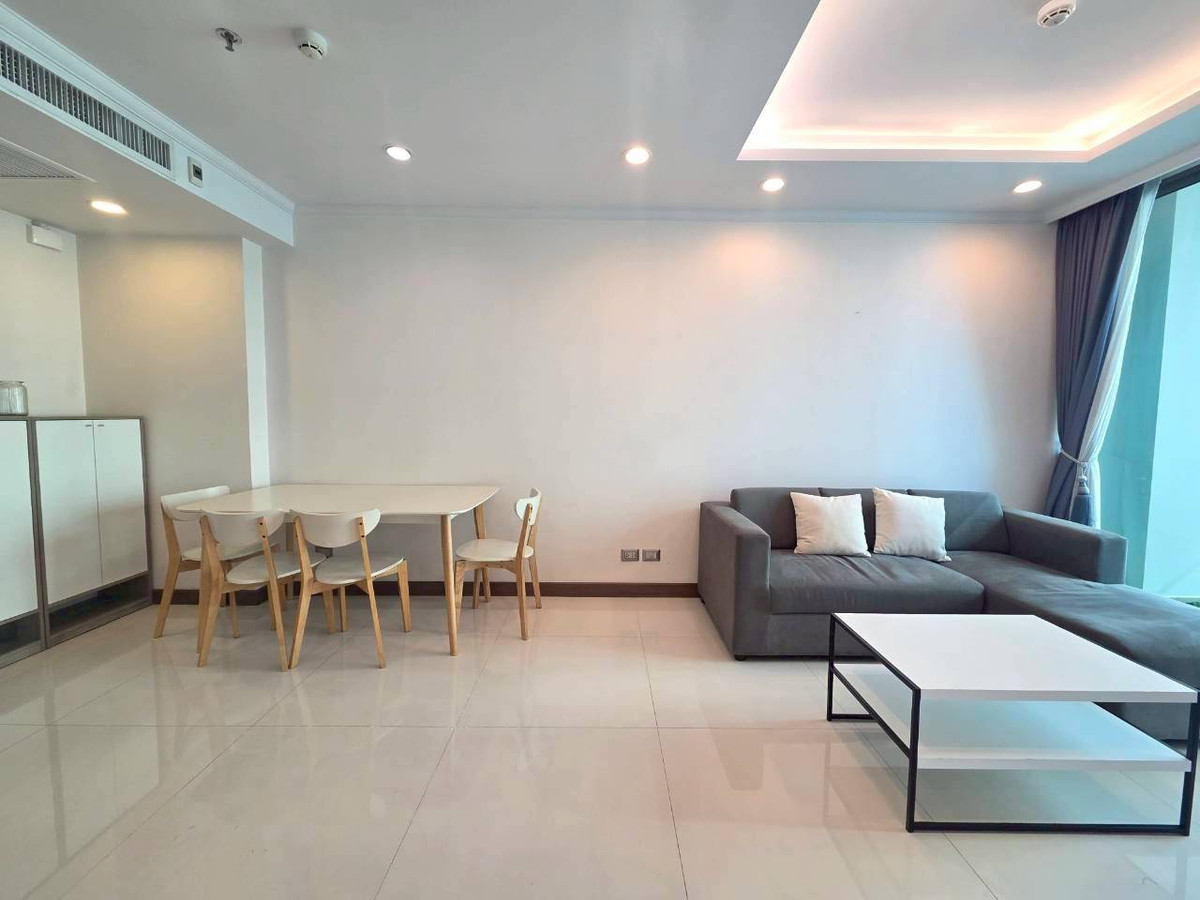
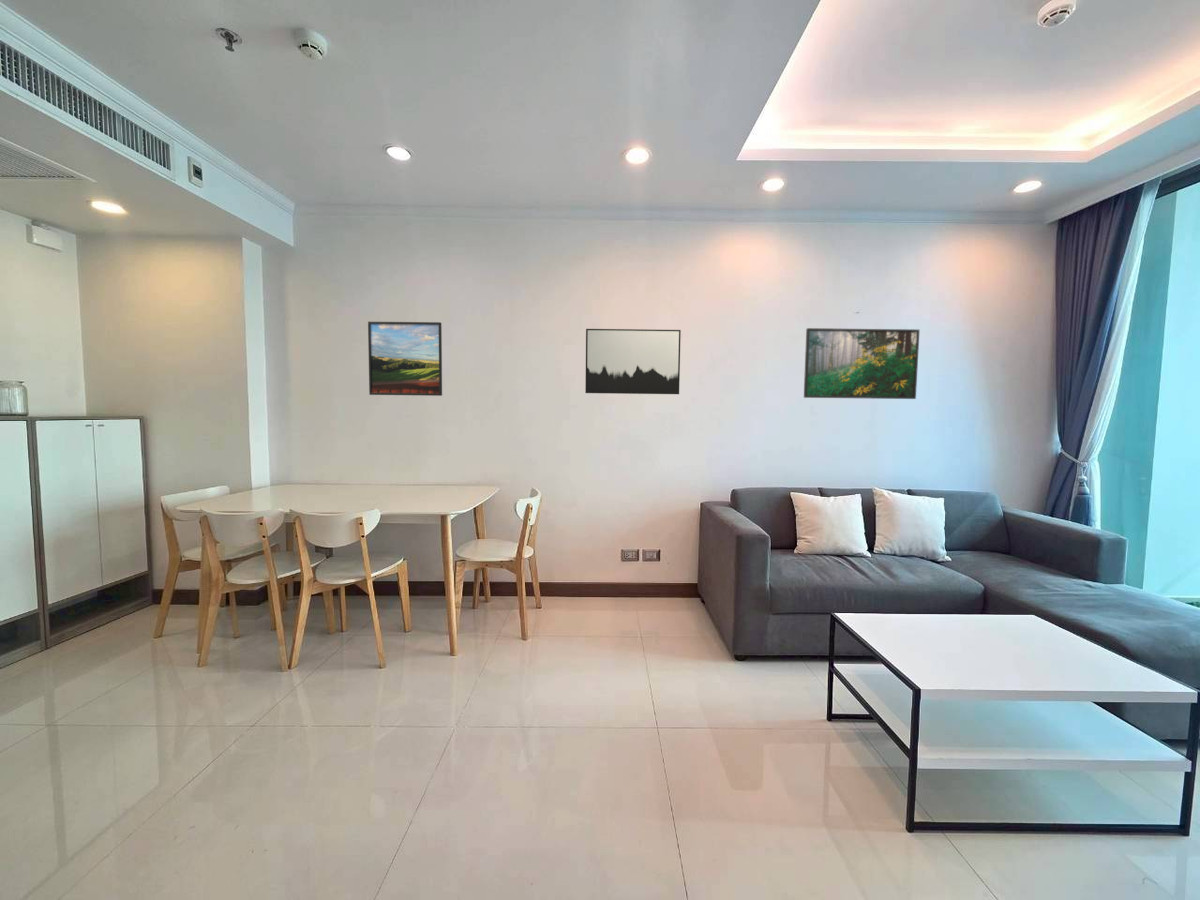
+ wall art (632, 361)
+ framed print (405, 358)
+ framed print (861, 363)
